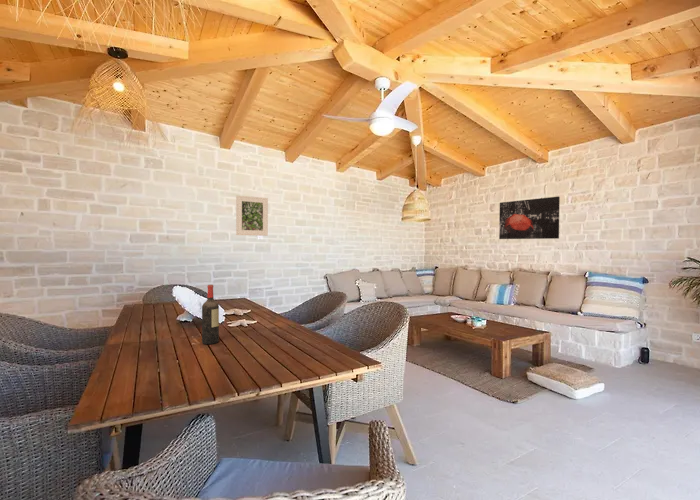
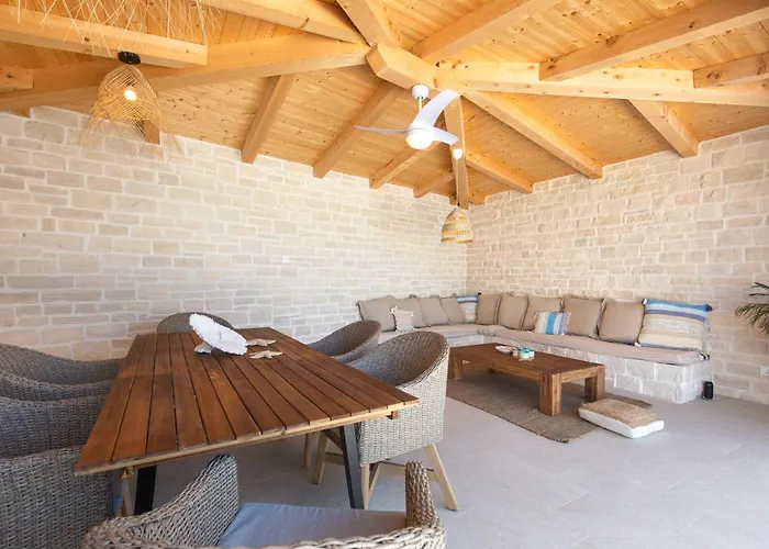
- wine bottle (210, 313)
- wall art (527, 219)
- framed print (252, 216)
